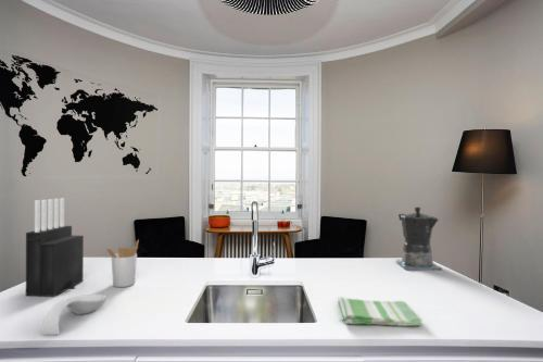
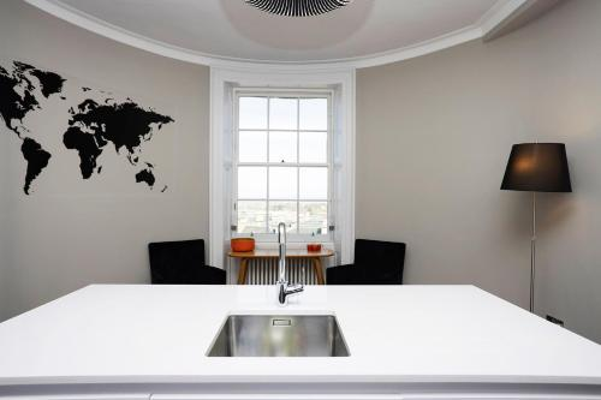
- utensil holder (125, 263)
- spoon rest (75, 305)
- coffee maker (416, 236)
- knife block (59, 244)
- dish towel (376, 310)
